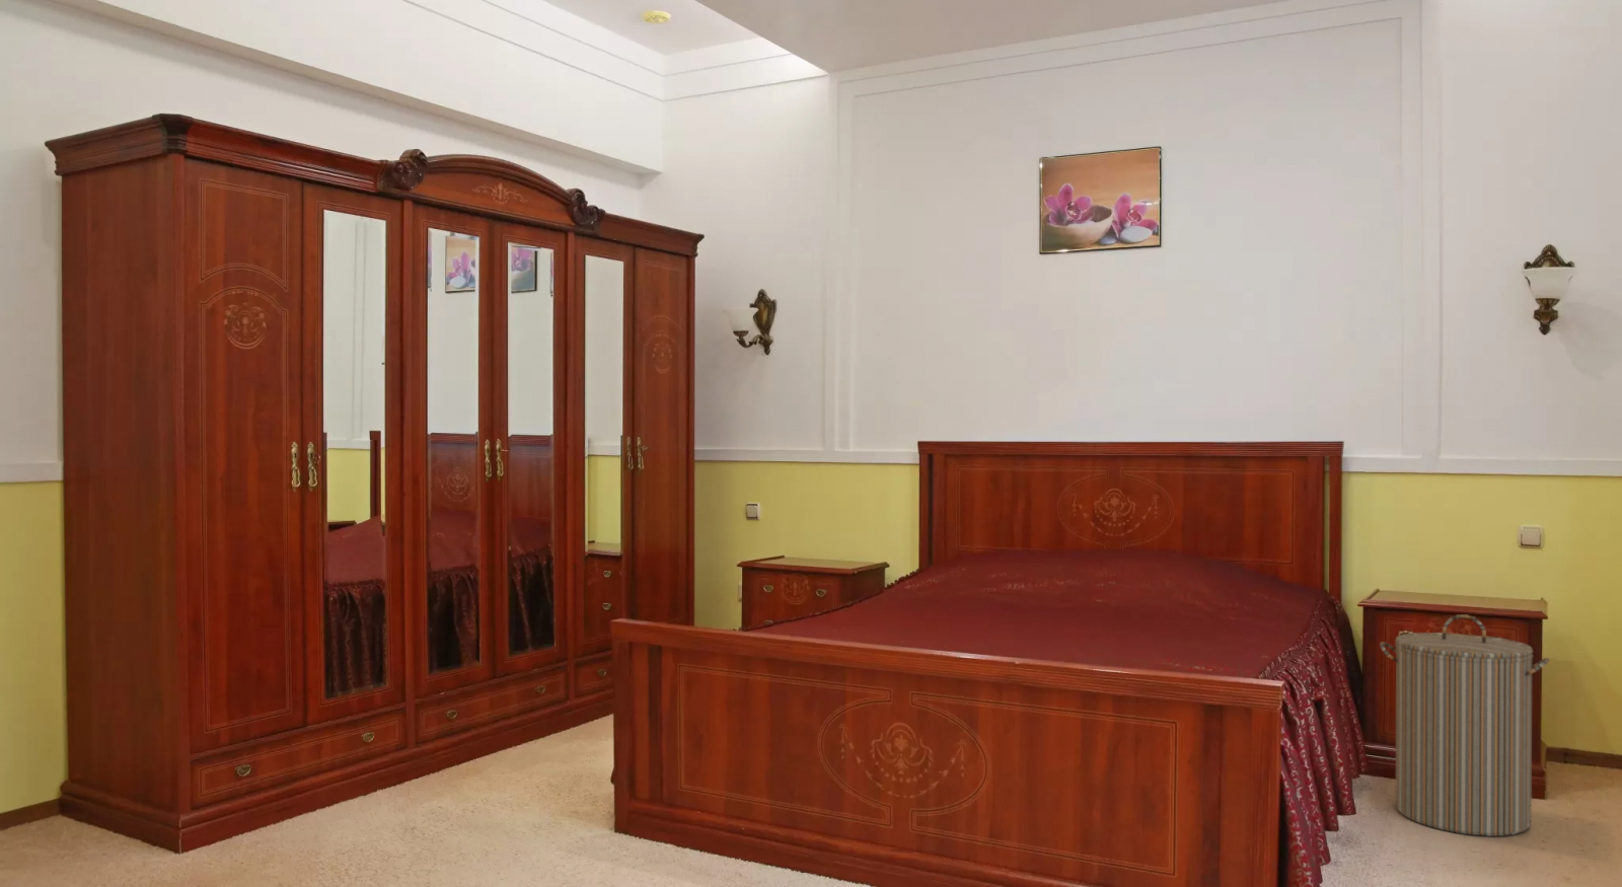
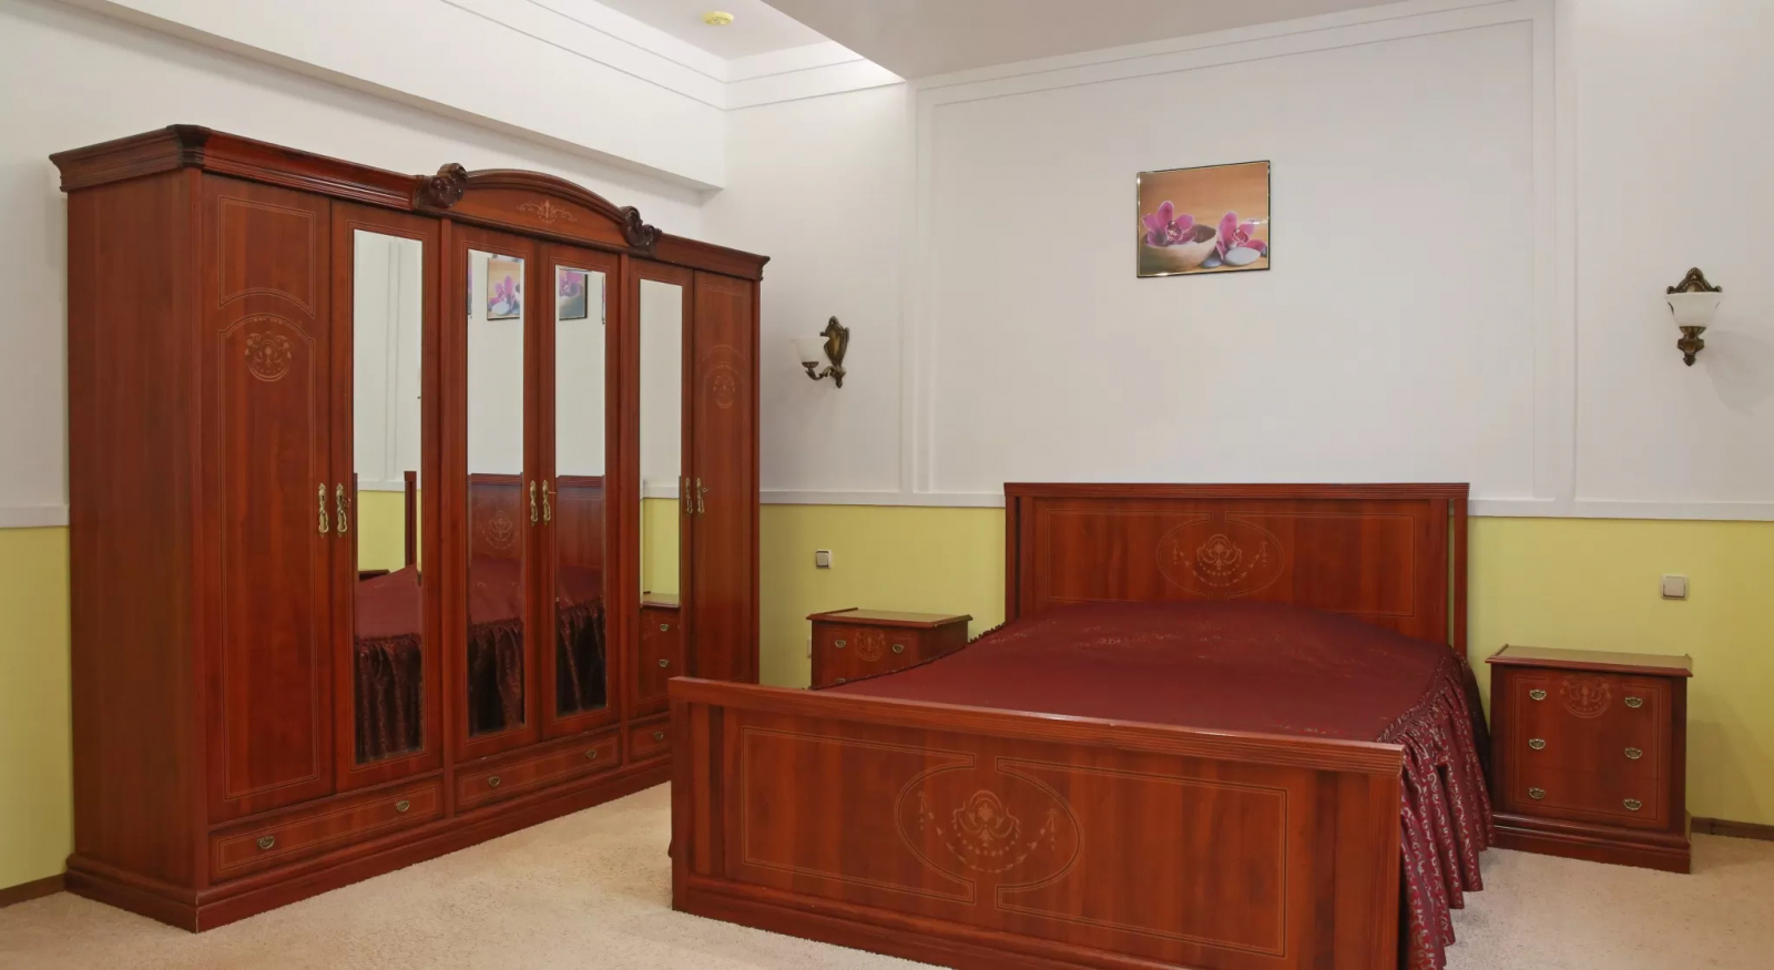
- laundry hamper (1460, 714)
